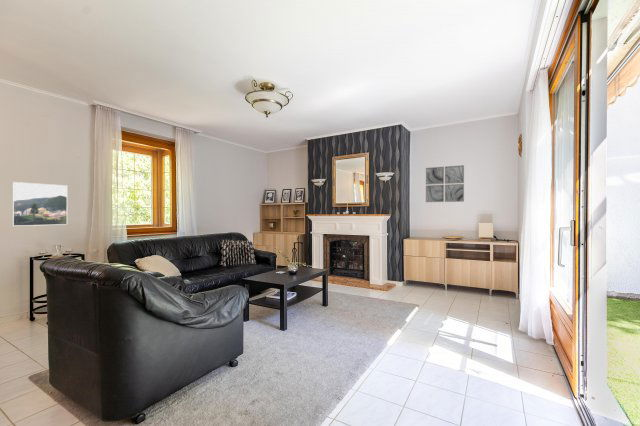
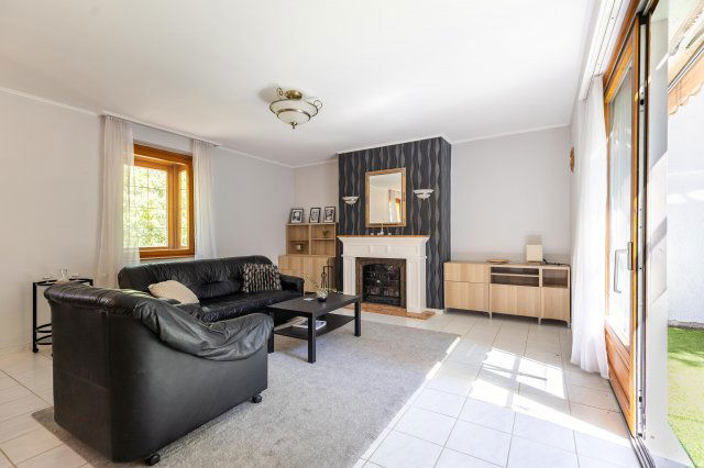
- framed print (41, 204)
- wall art (443, 183)
